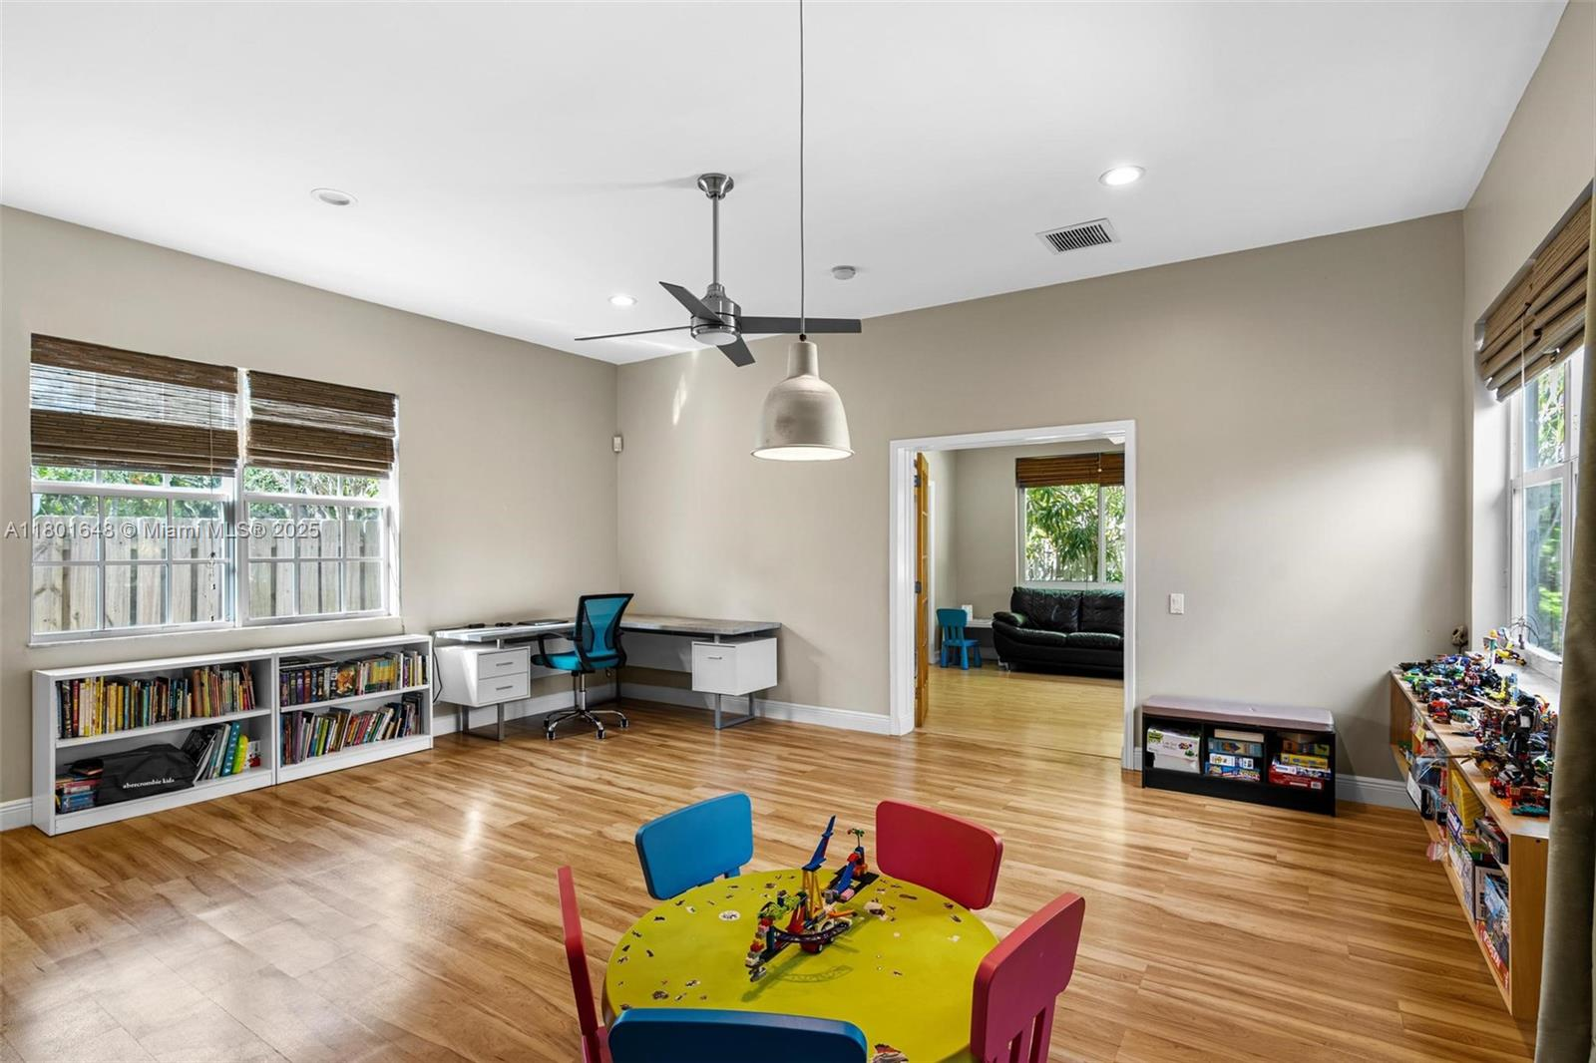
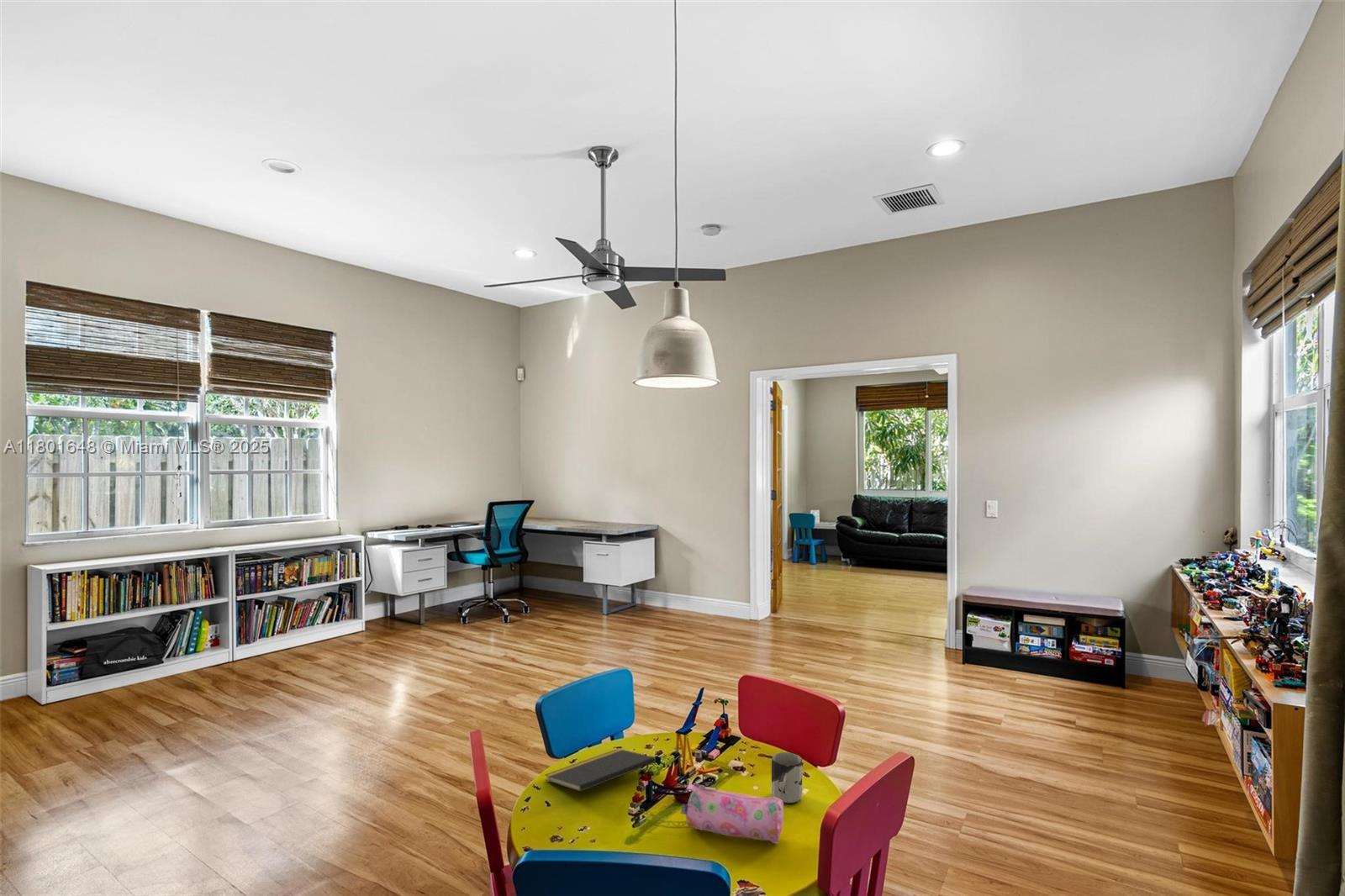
+ notepad (600, 768)
+ pencil case (733, 812)
+ cup (785, 780)
